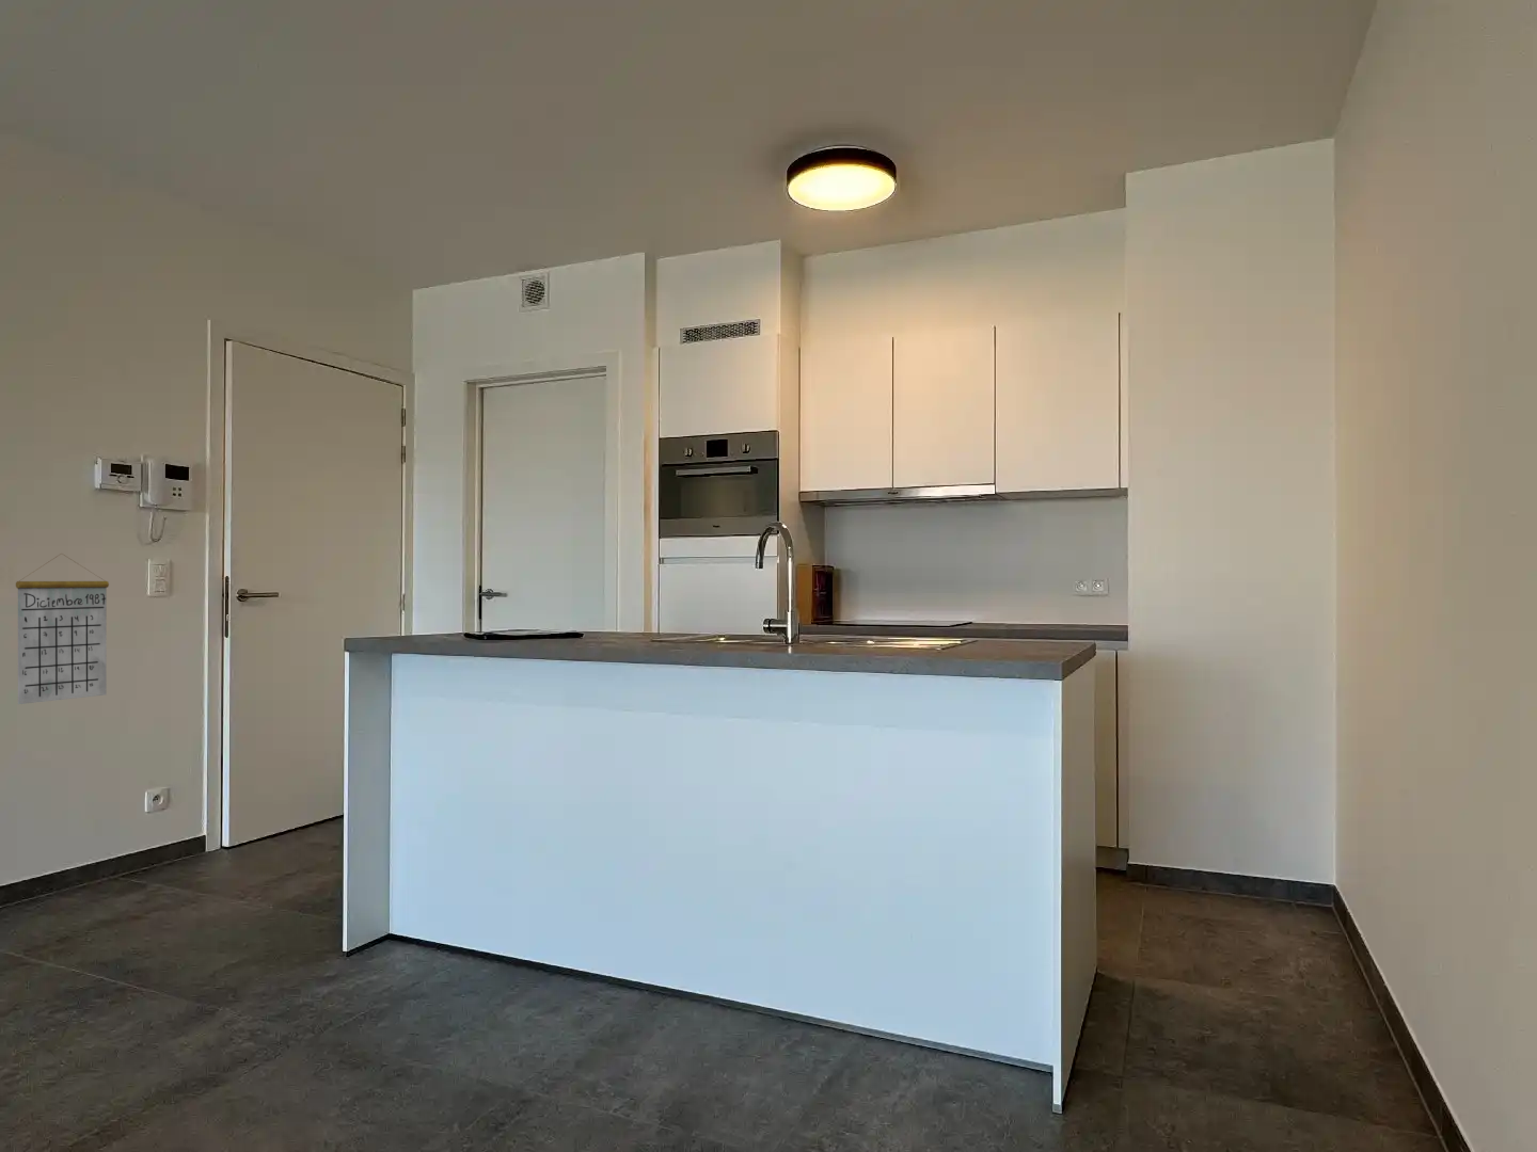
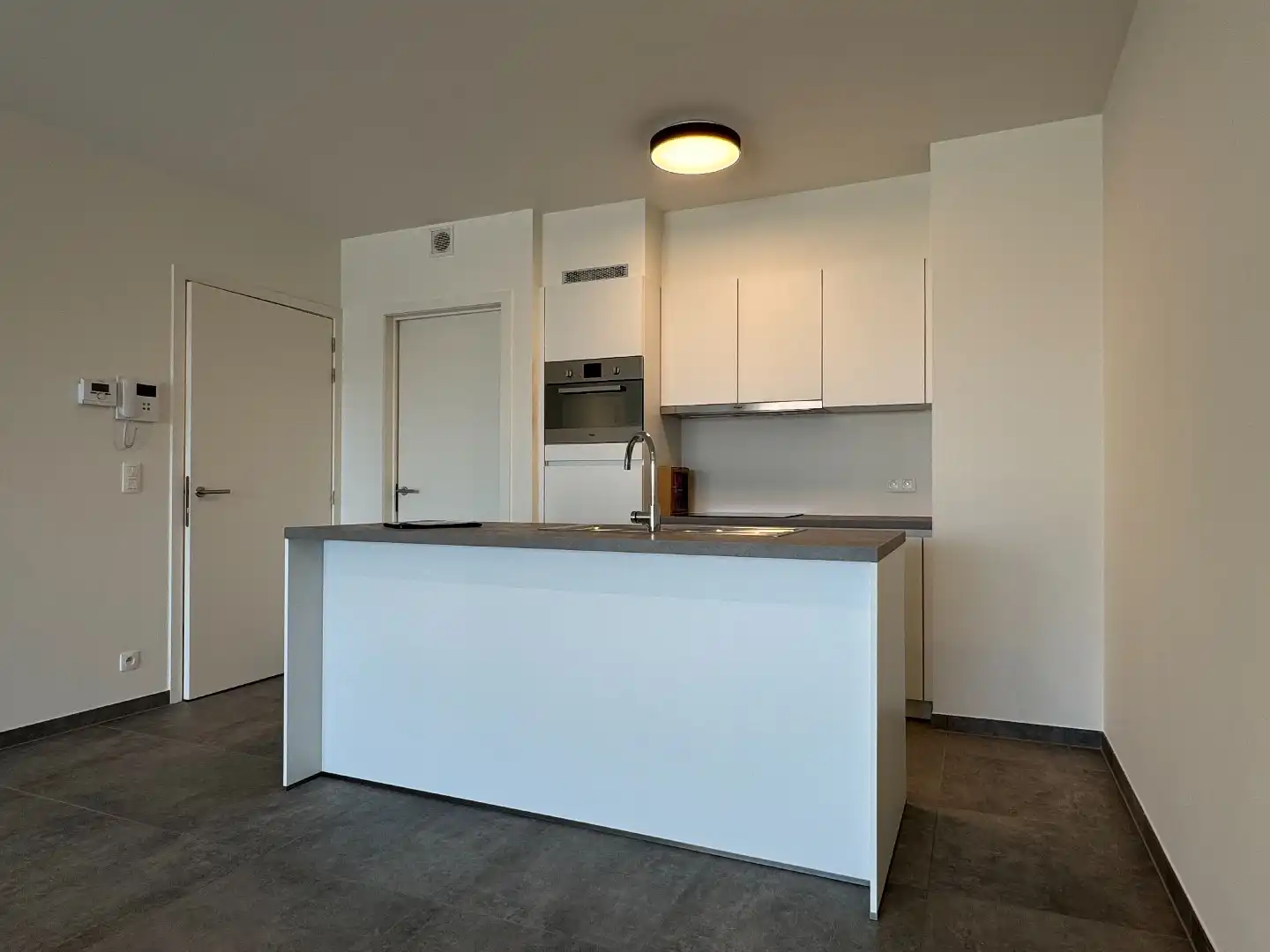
- calendar (63, 626)
